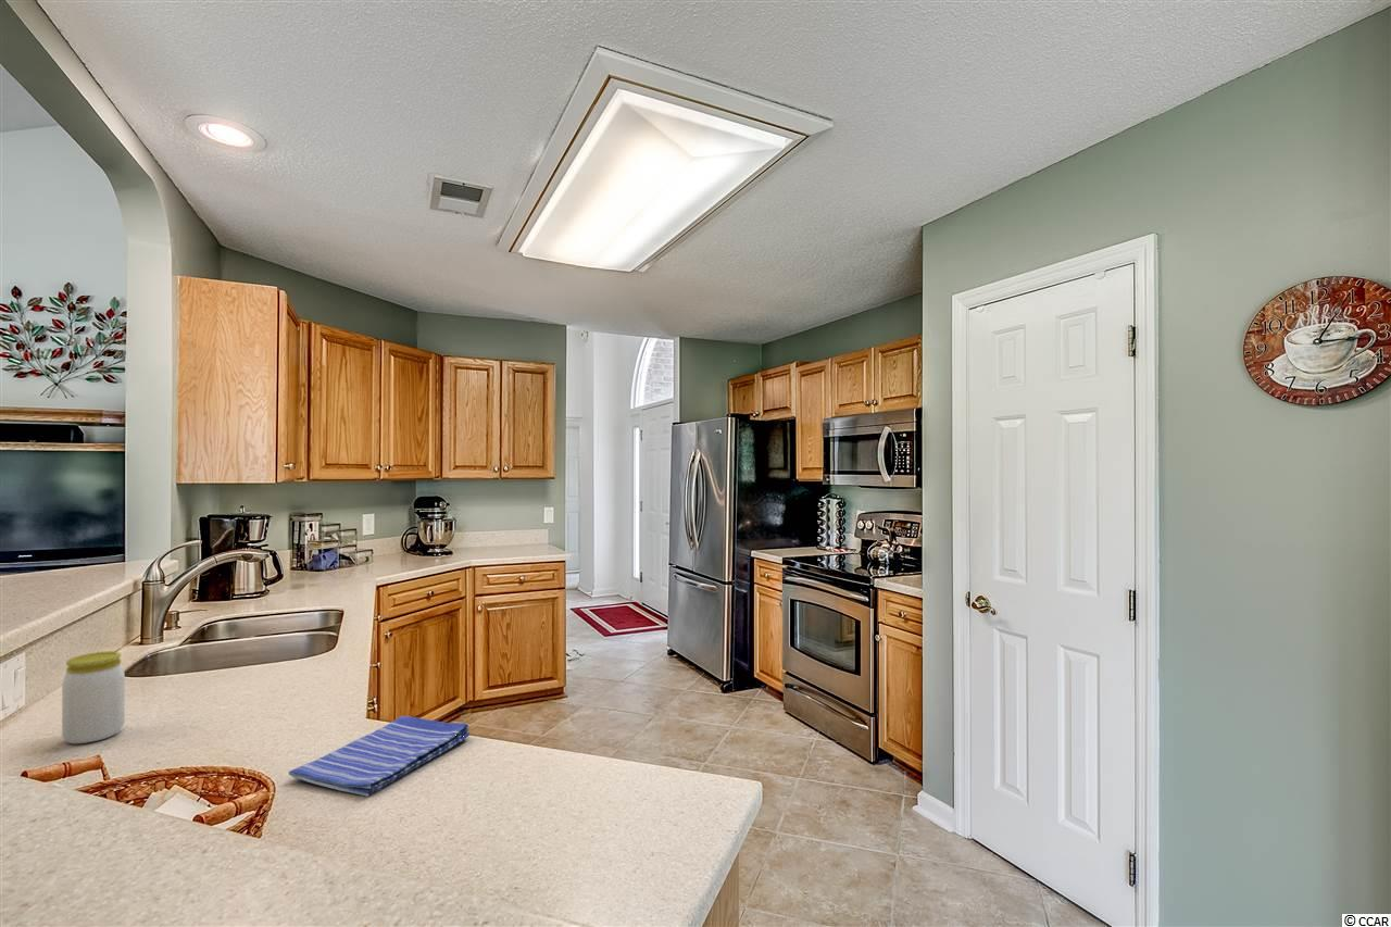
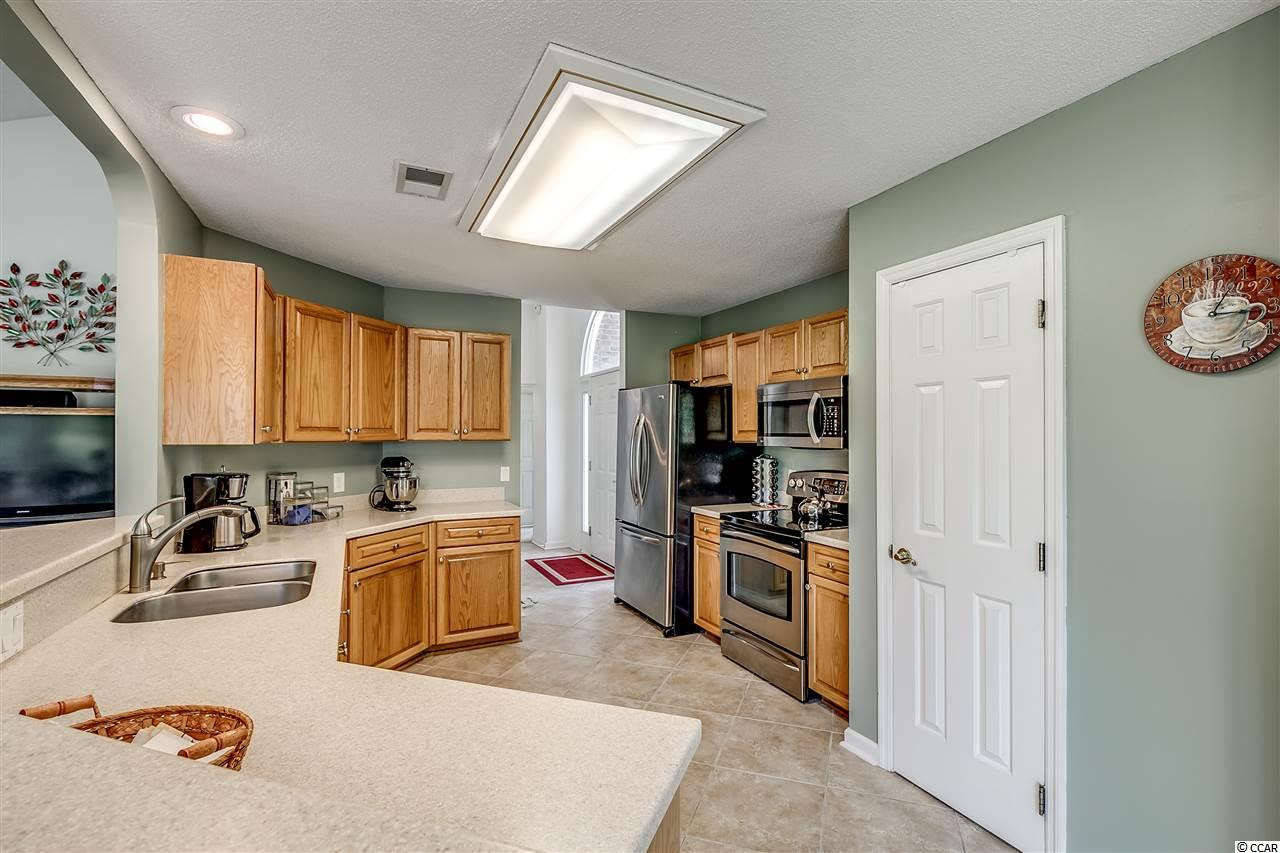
- dish towel (387, 749)
- jar (93, 696)
